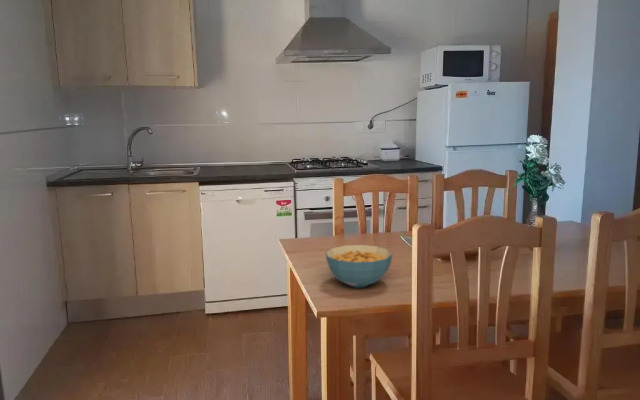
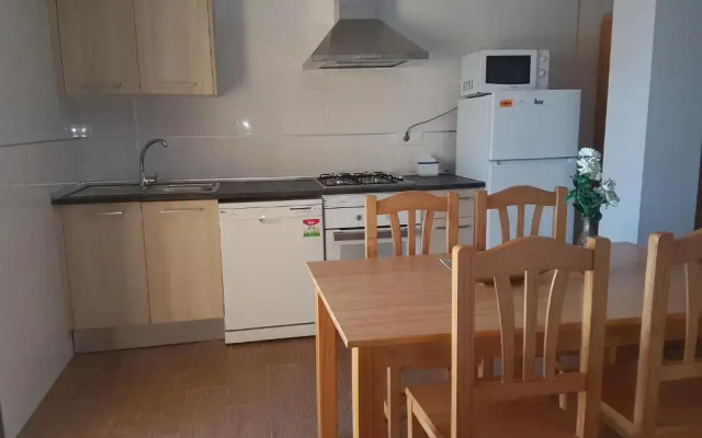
- cereal bowl (358, 268)
